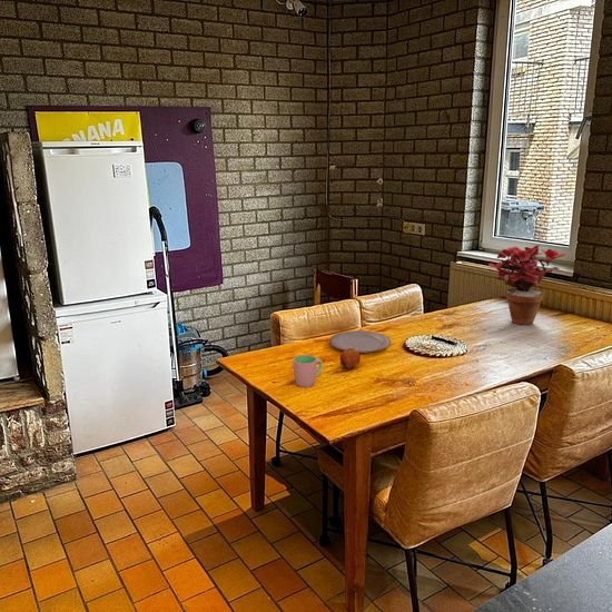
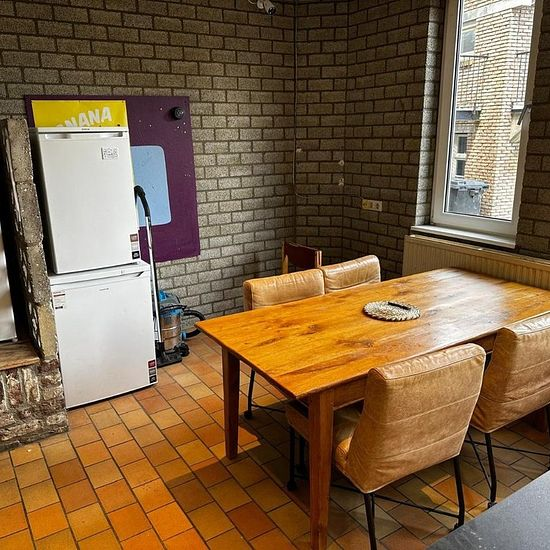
- fruit (349, 357)
- cup (308, 371)
- potted plant (522, 283)
- plate (359, 343)
